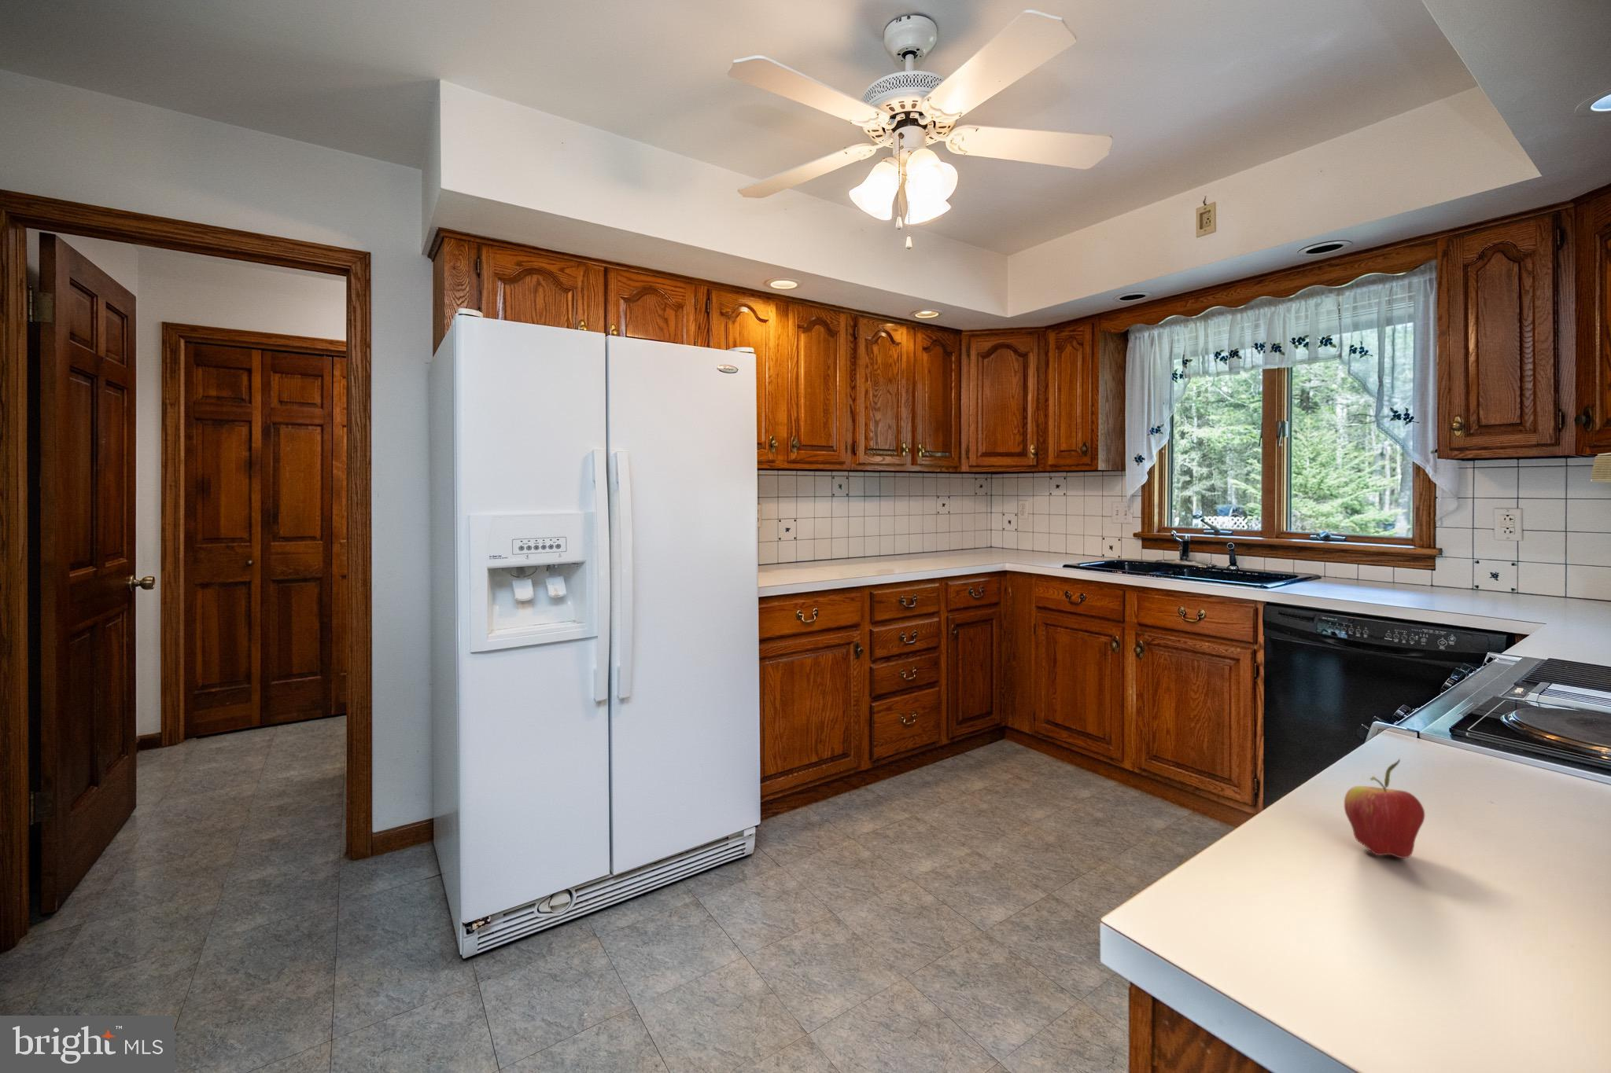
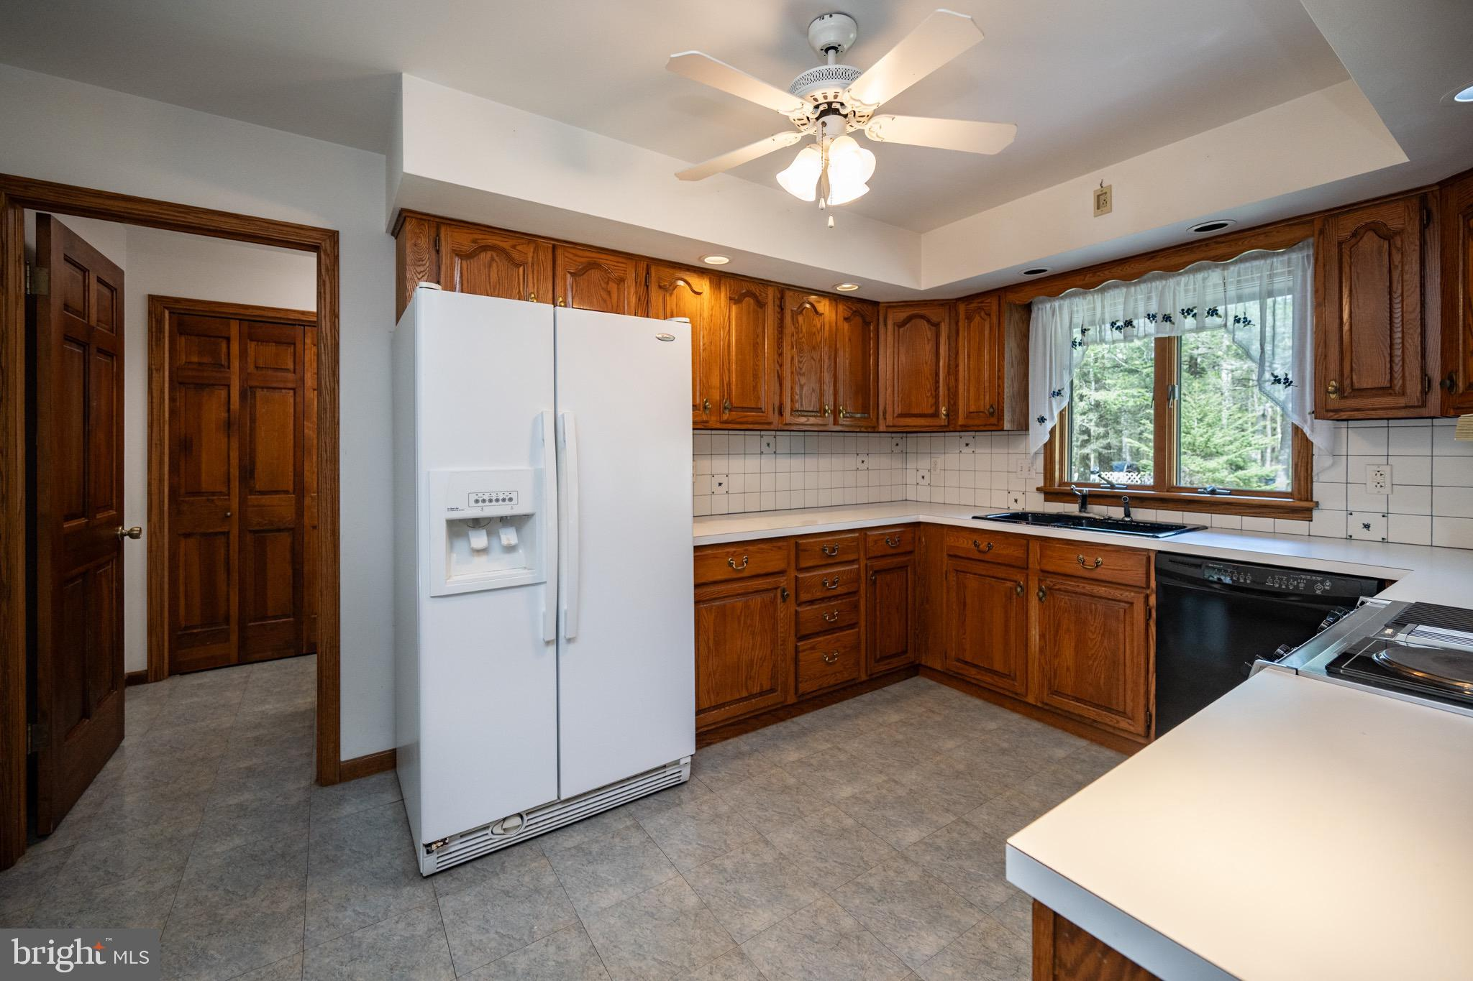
- fruit (1383, 806)
